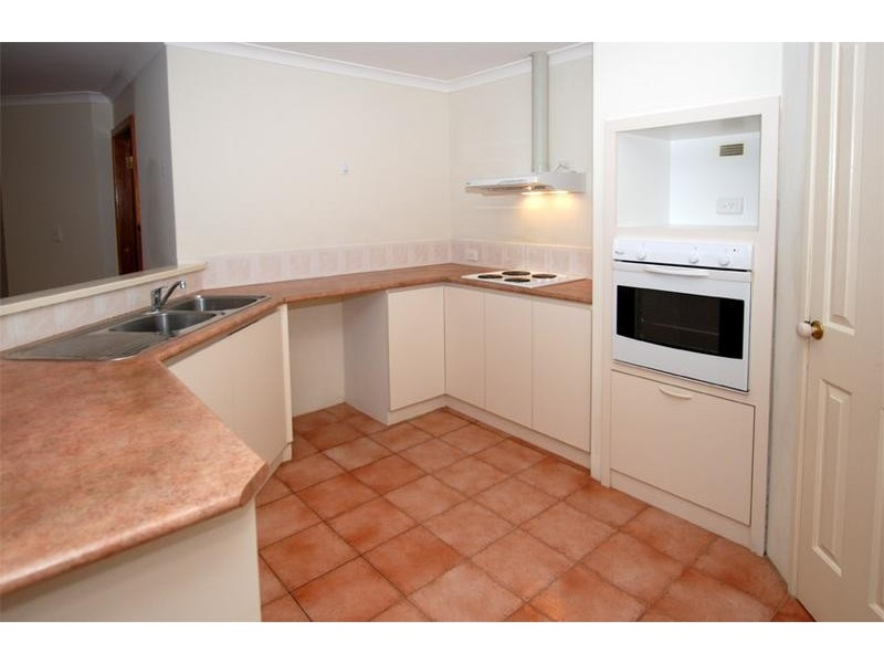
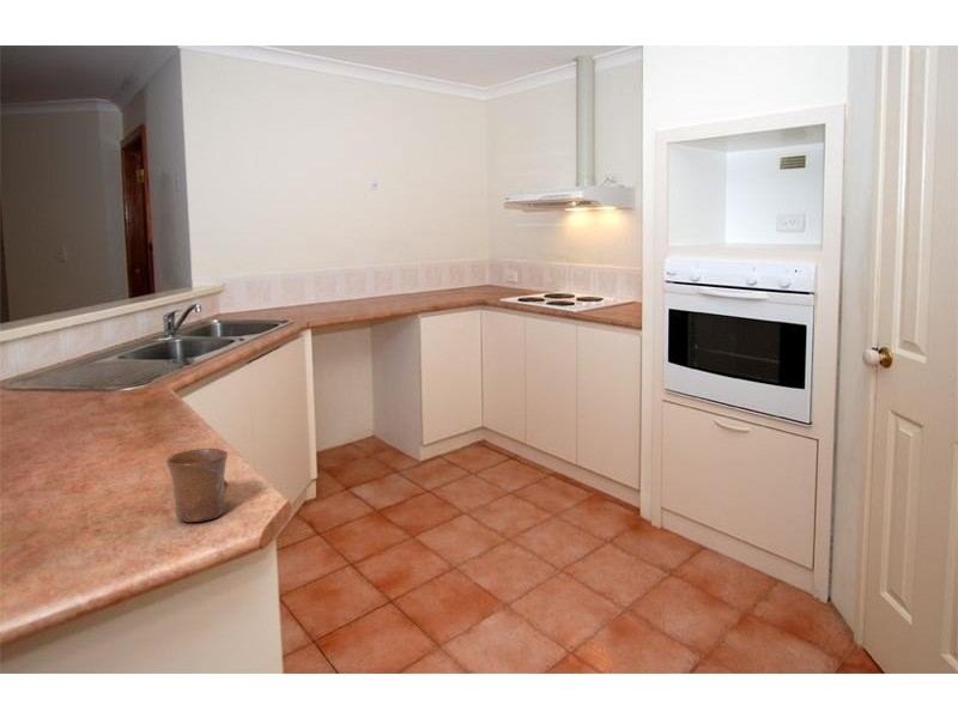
+ mug (198, 481)
